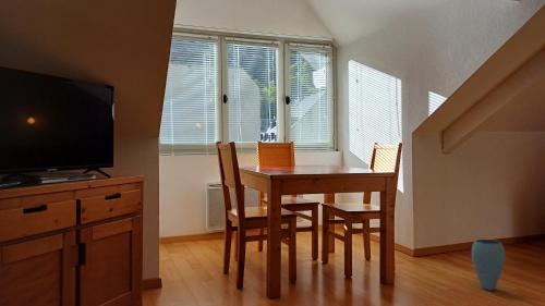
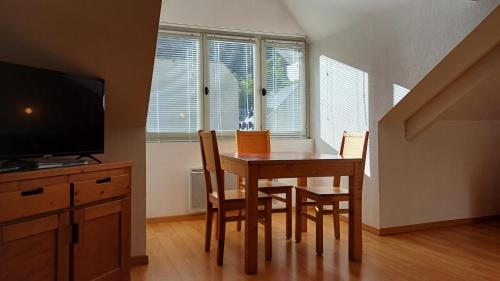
- vase (487, 265)
